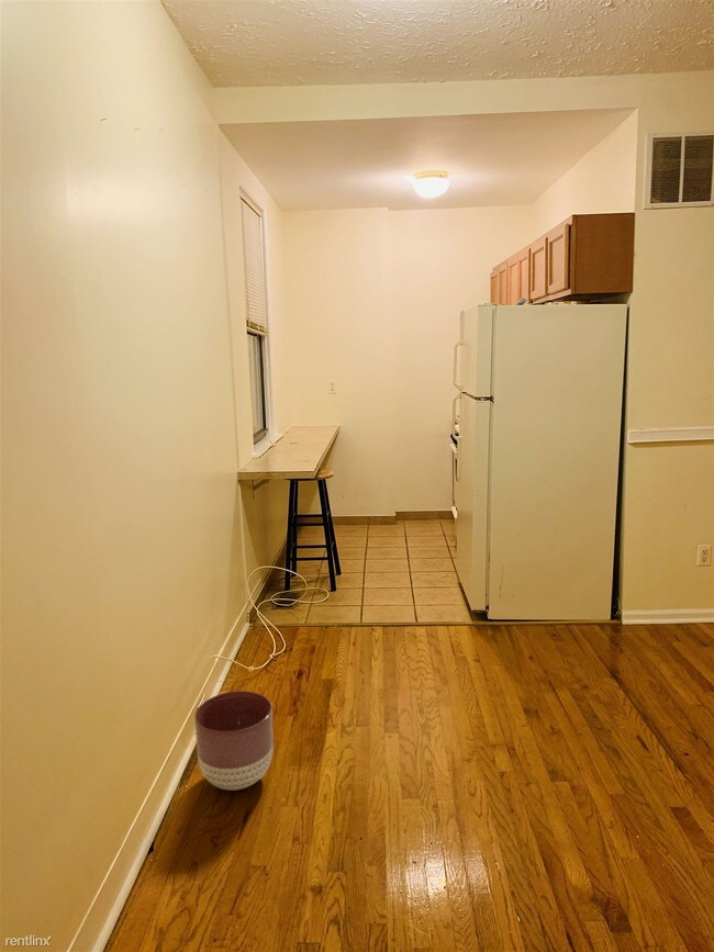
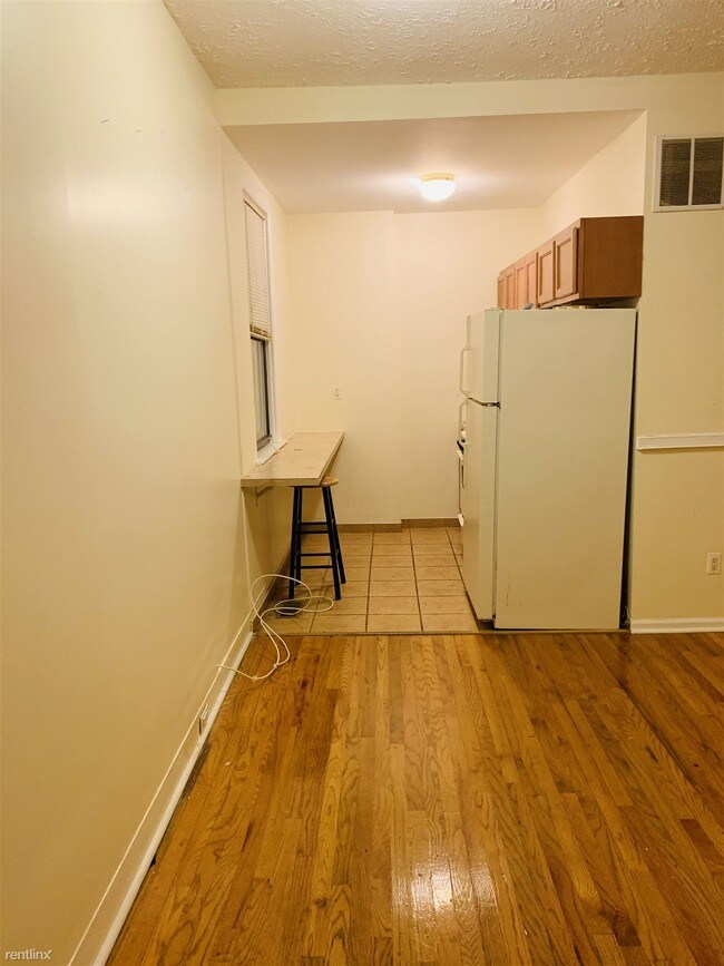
- planter (235, 744)
